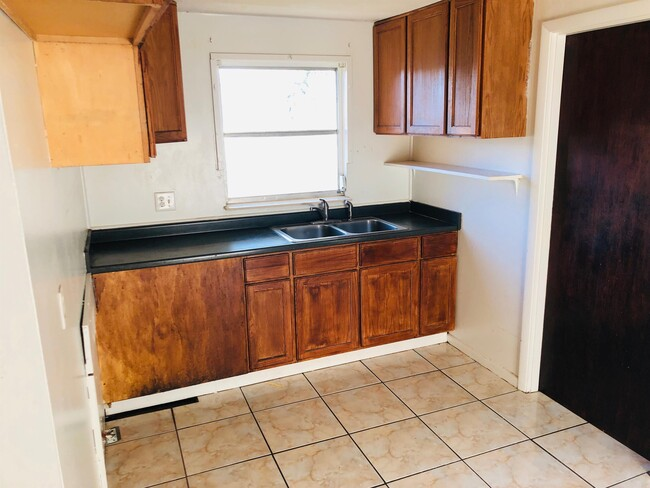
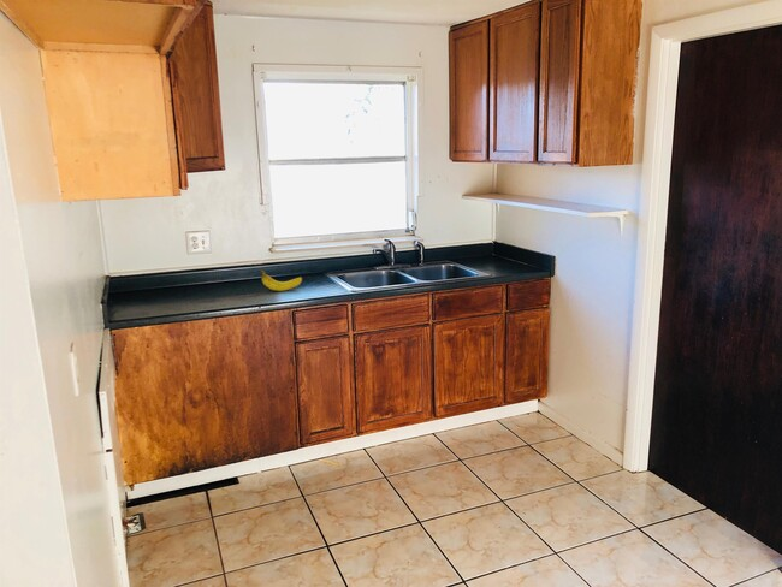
+ fruit (280, 281)
